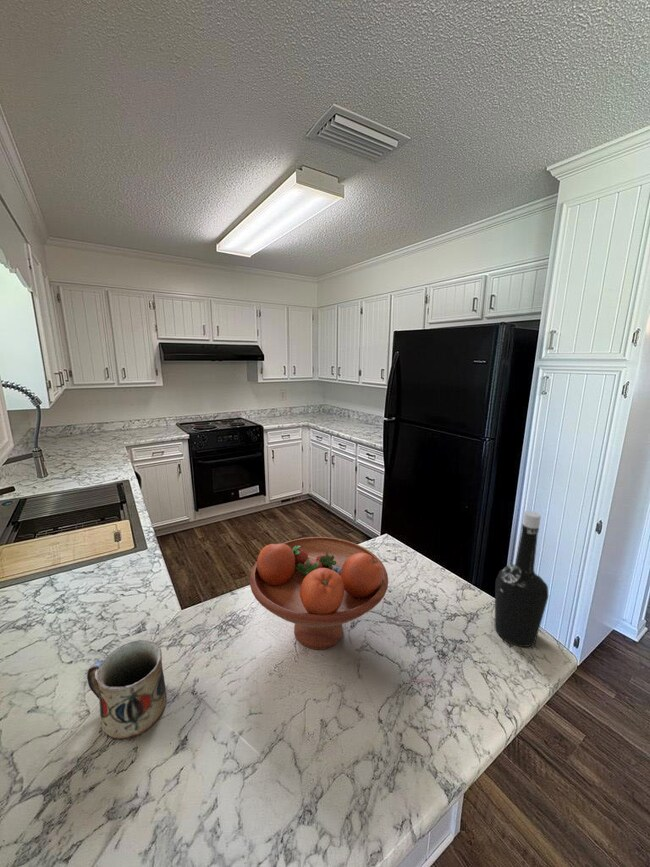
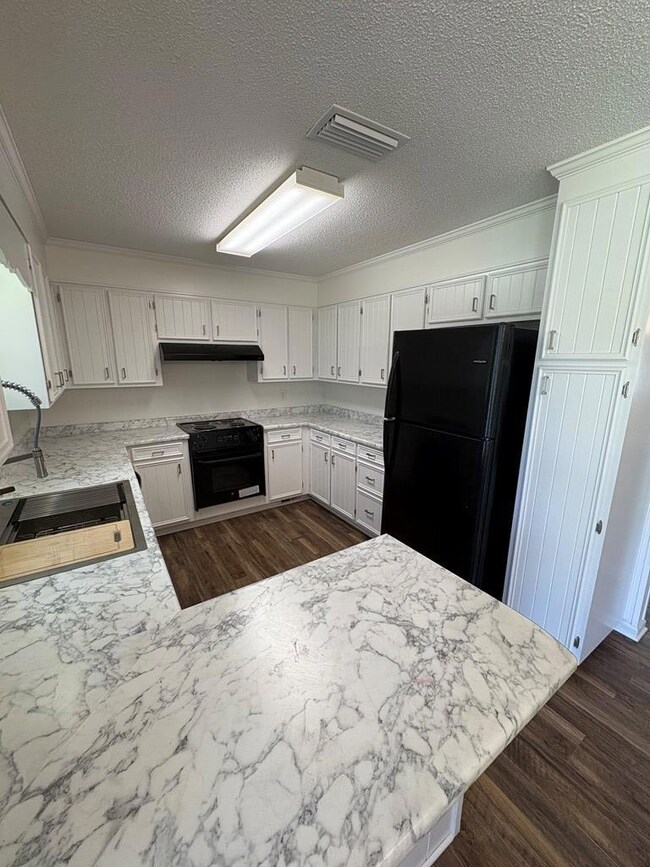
- fruit bowl (319, 589)
- bottle (523, 576)
- mug (128, 686)
